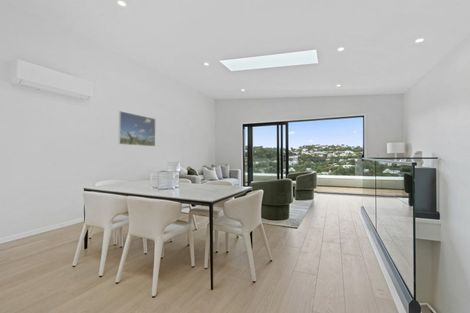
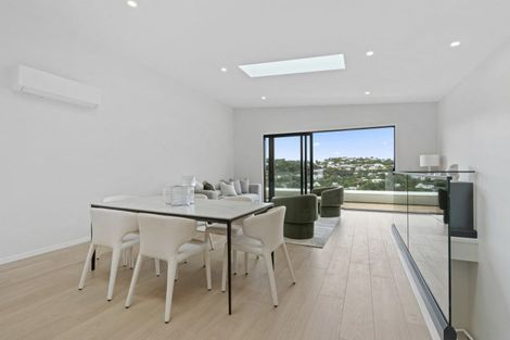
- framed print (138, 130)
